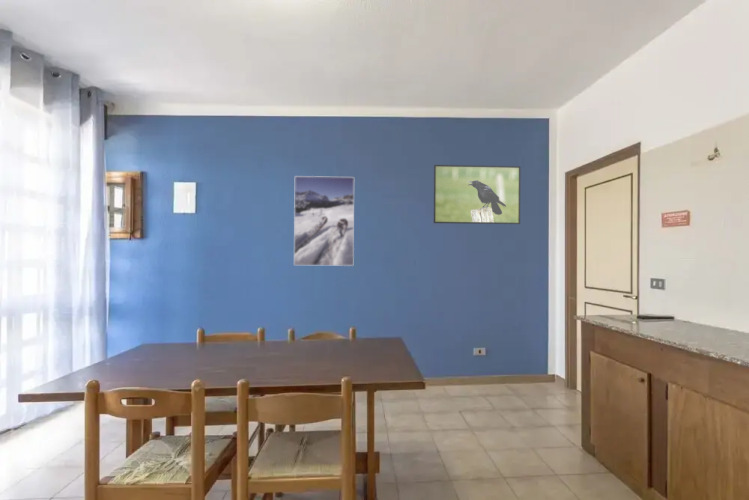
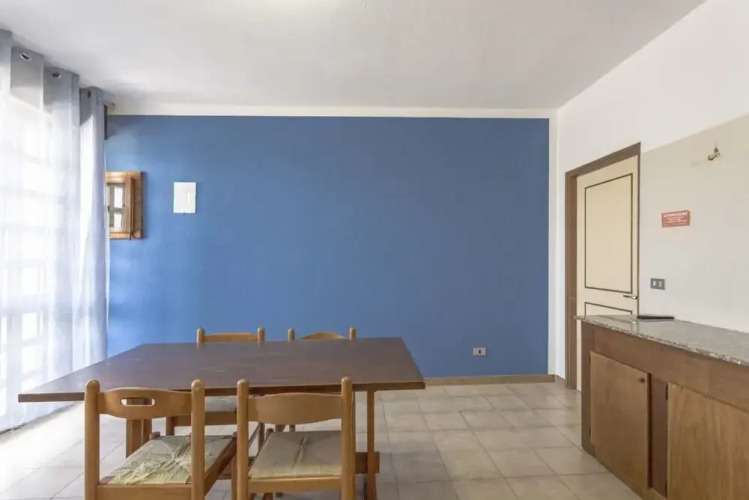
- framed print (477, 194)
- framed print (324, 221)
